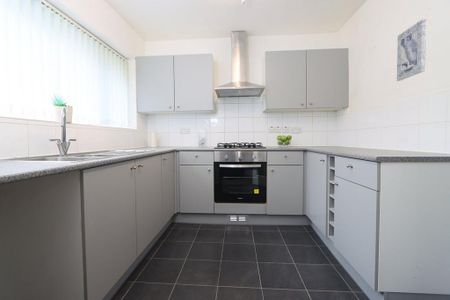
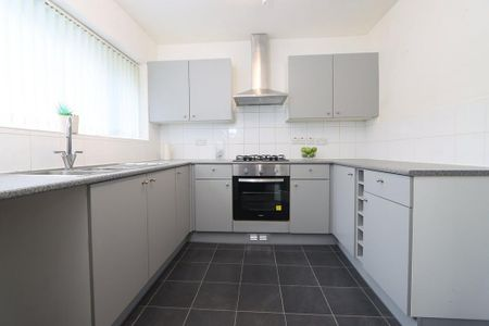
- wall art (410, 52)
